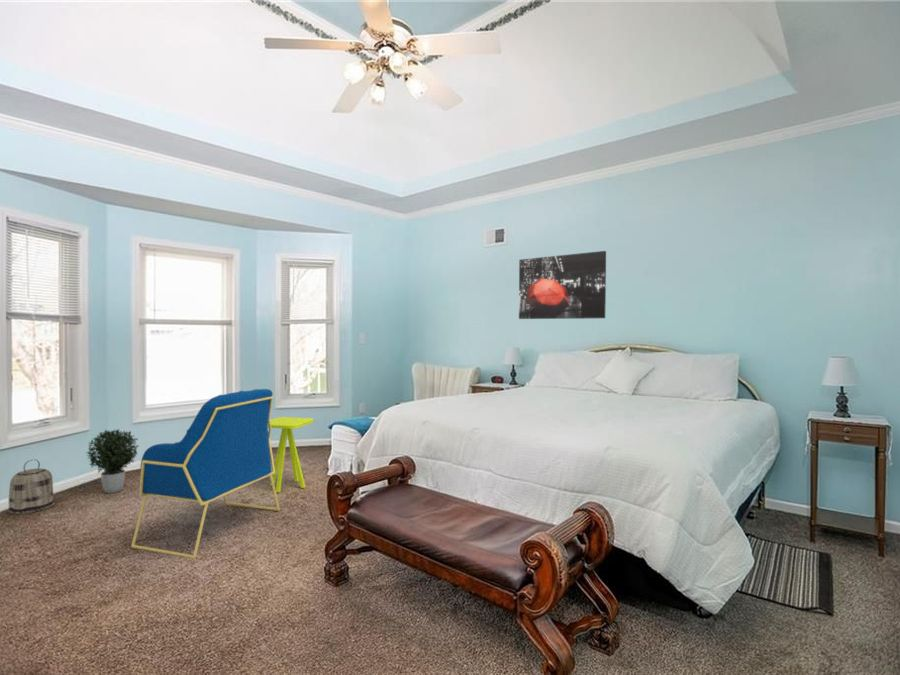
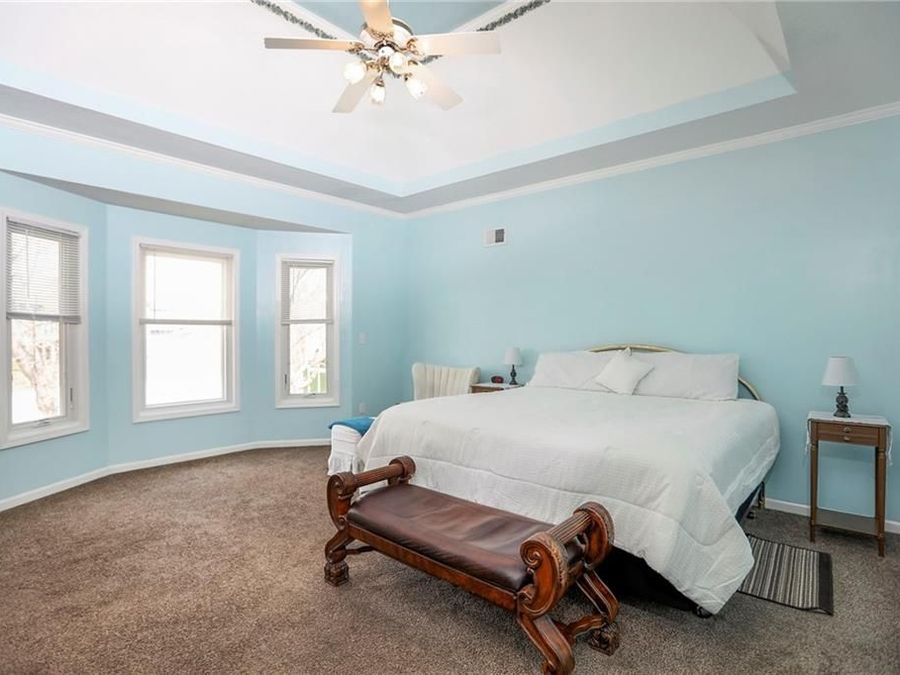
- potted plant (112, 460)
- armchair (212, 458)
- wall art (559, 287)
- side table (290, 453)
- basket (31, 483)
